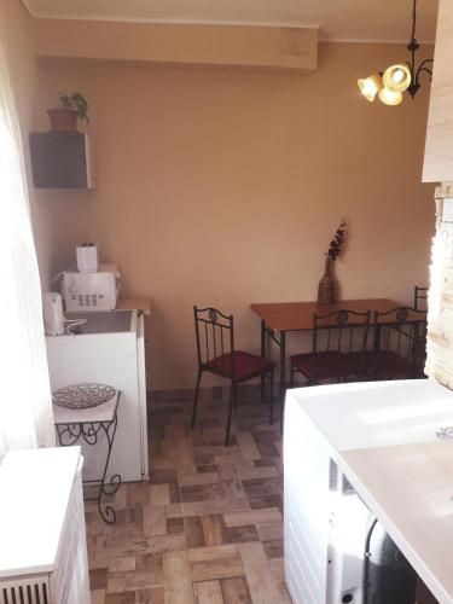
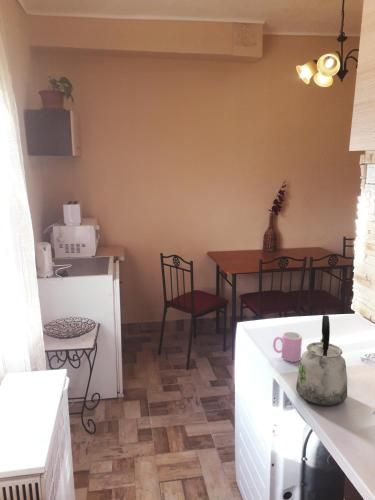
+ cup (287, 346)
+ kettle (323, 354)
